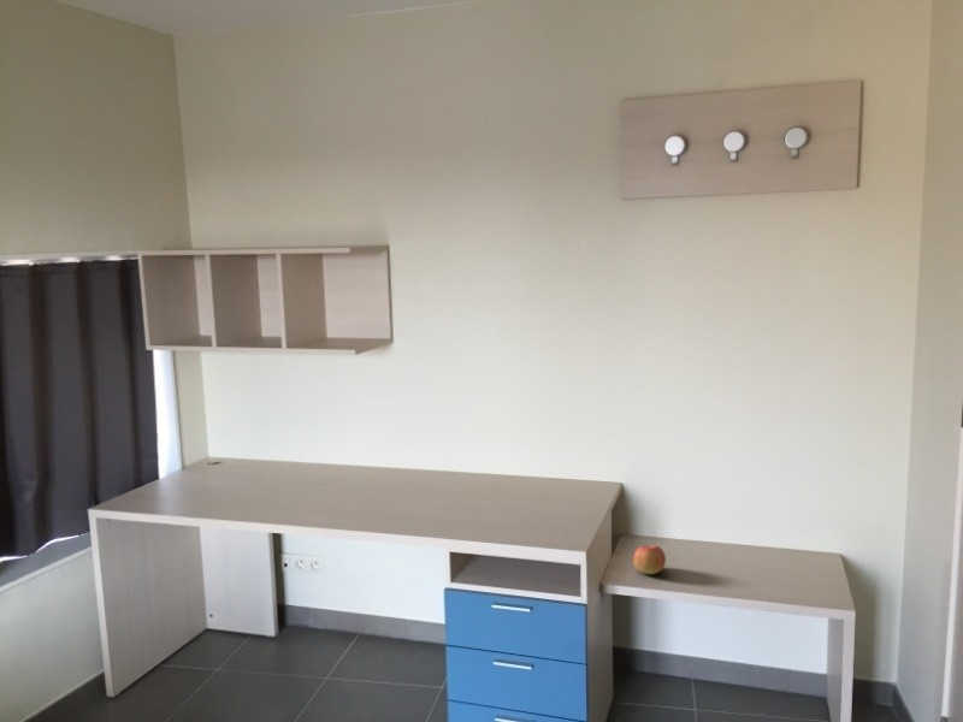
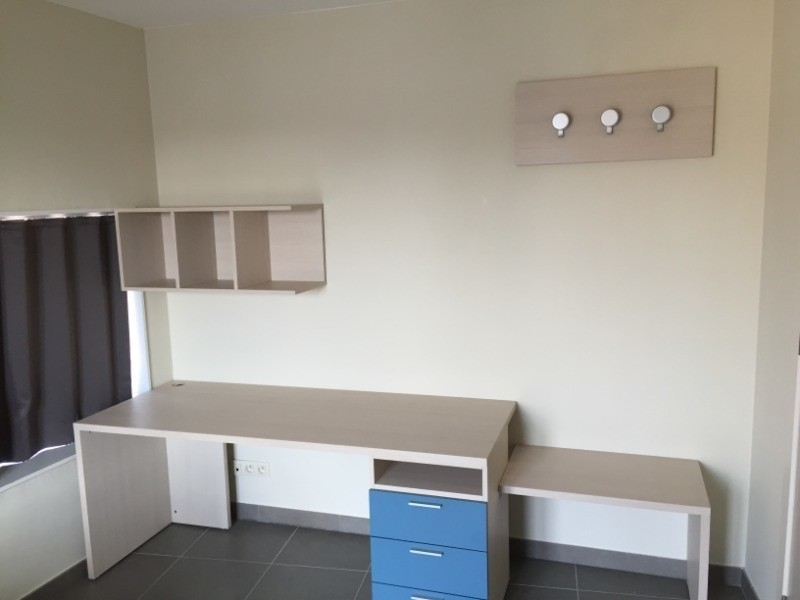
- apple (649, 558)
